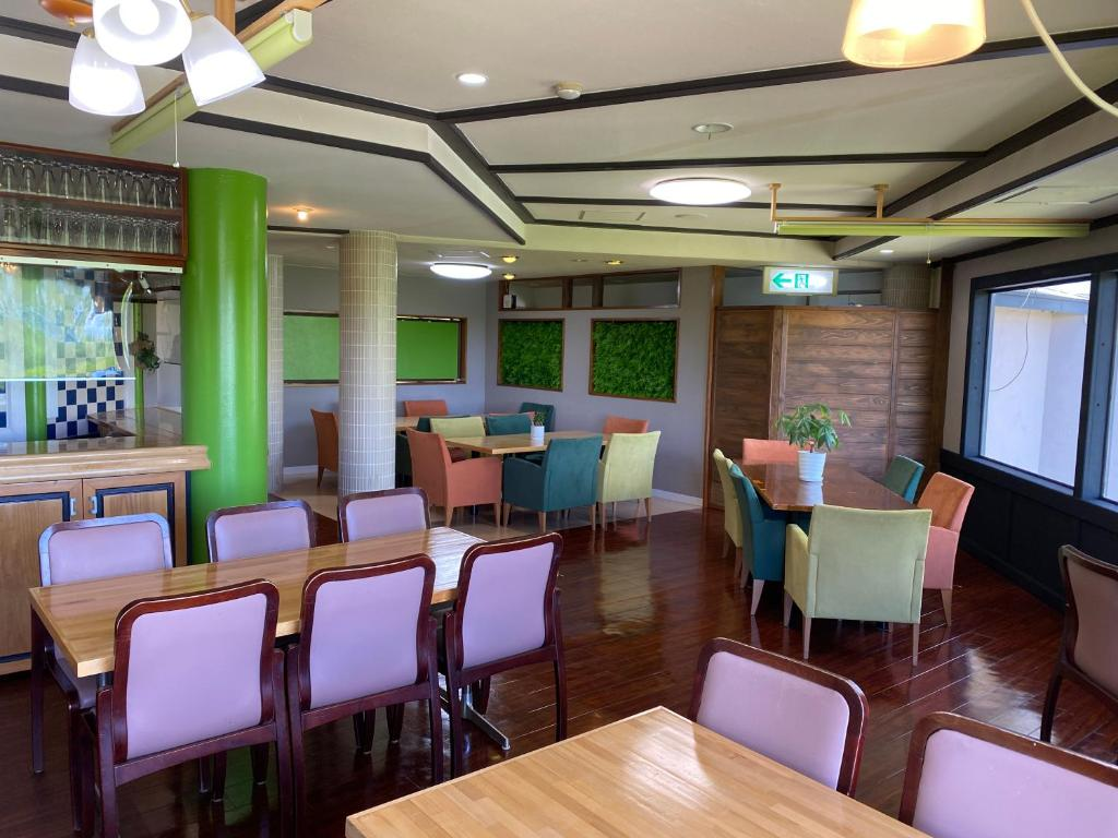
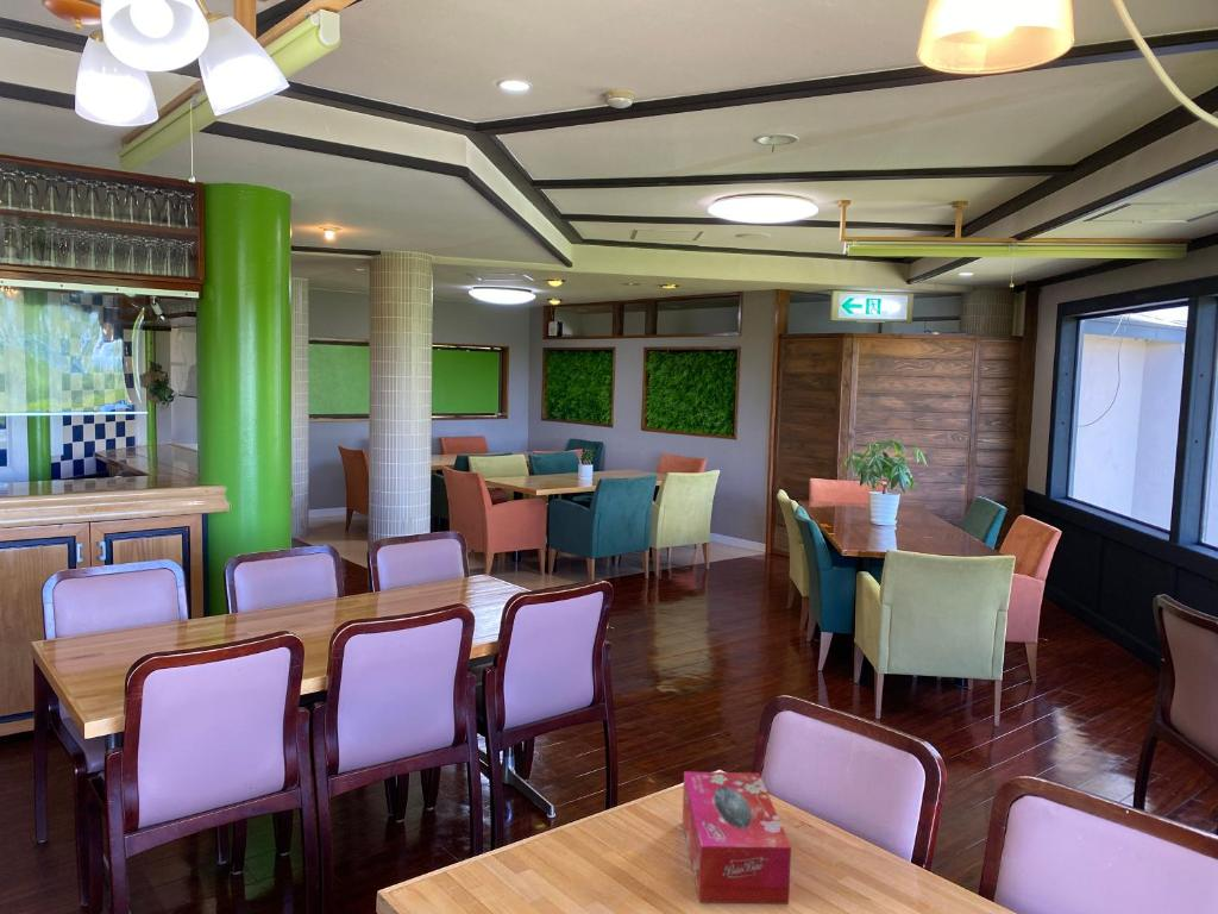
+ tissue box (732, 832)
